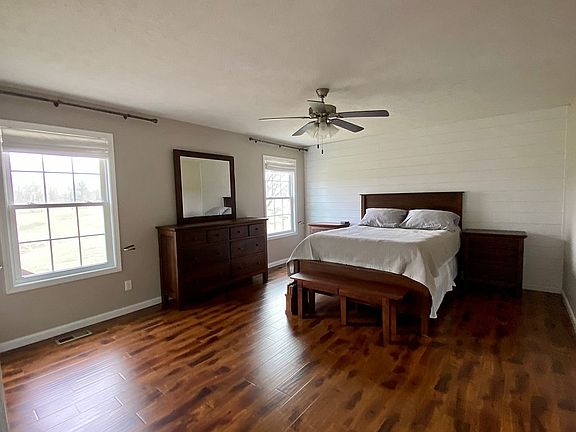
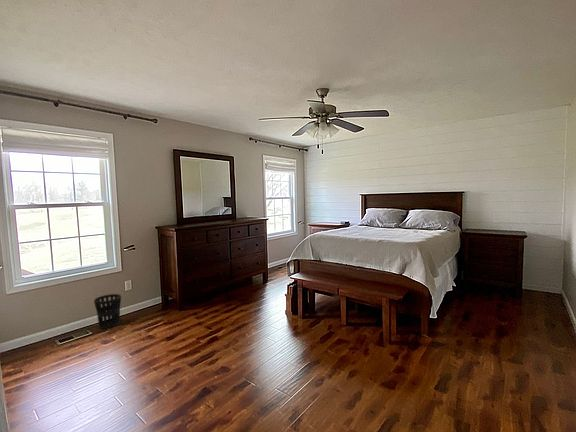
+ wastebasket (108, 311)
